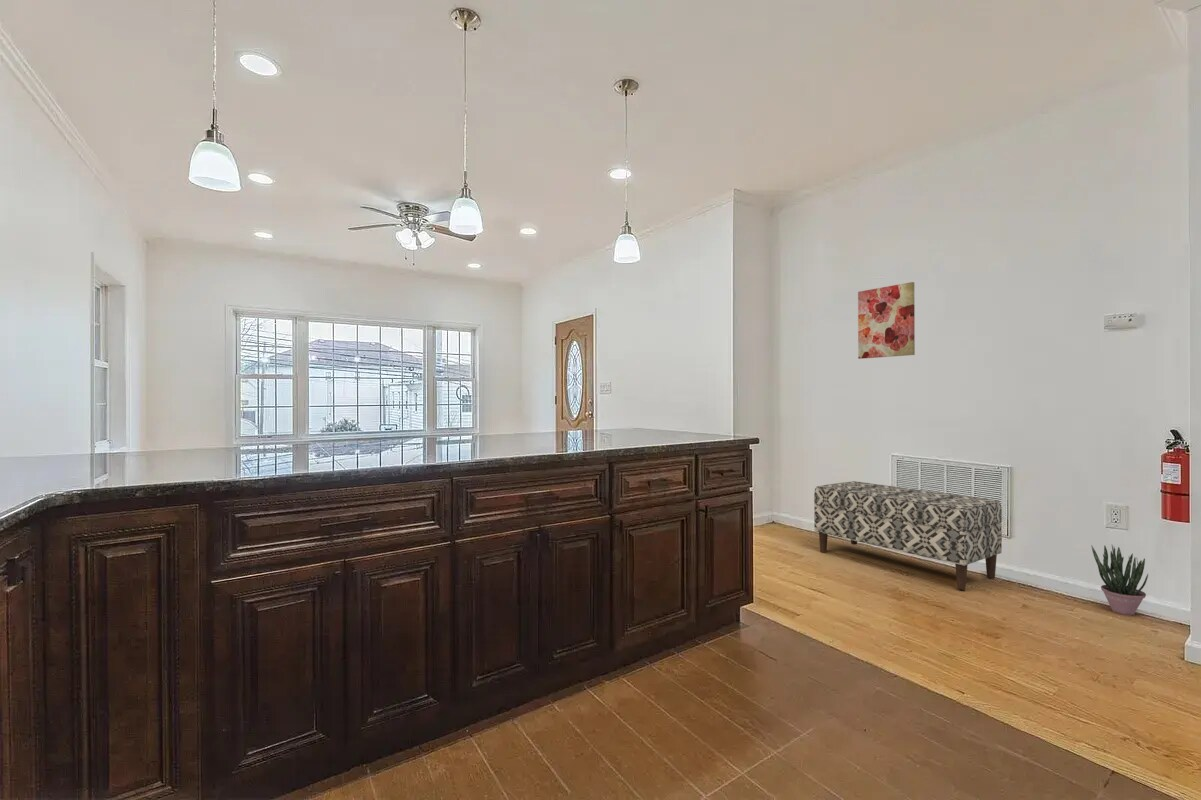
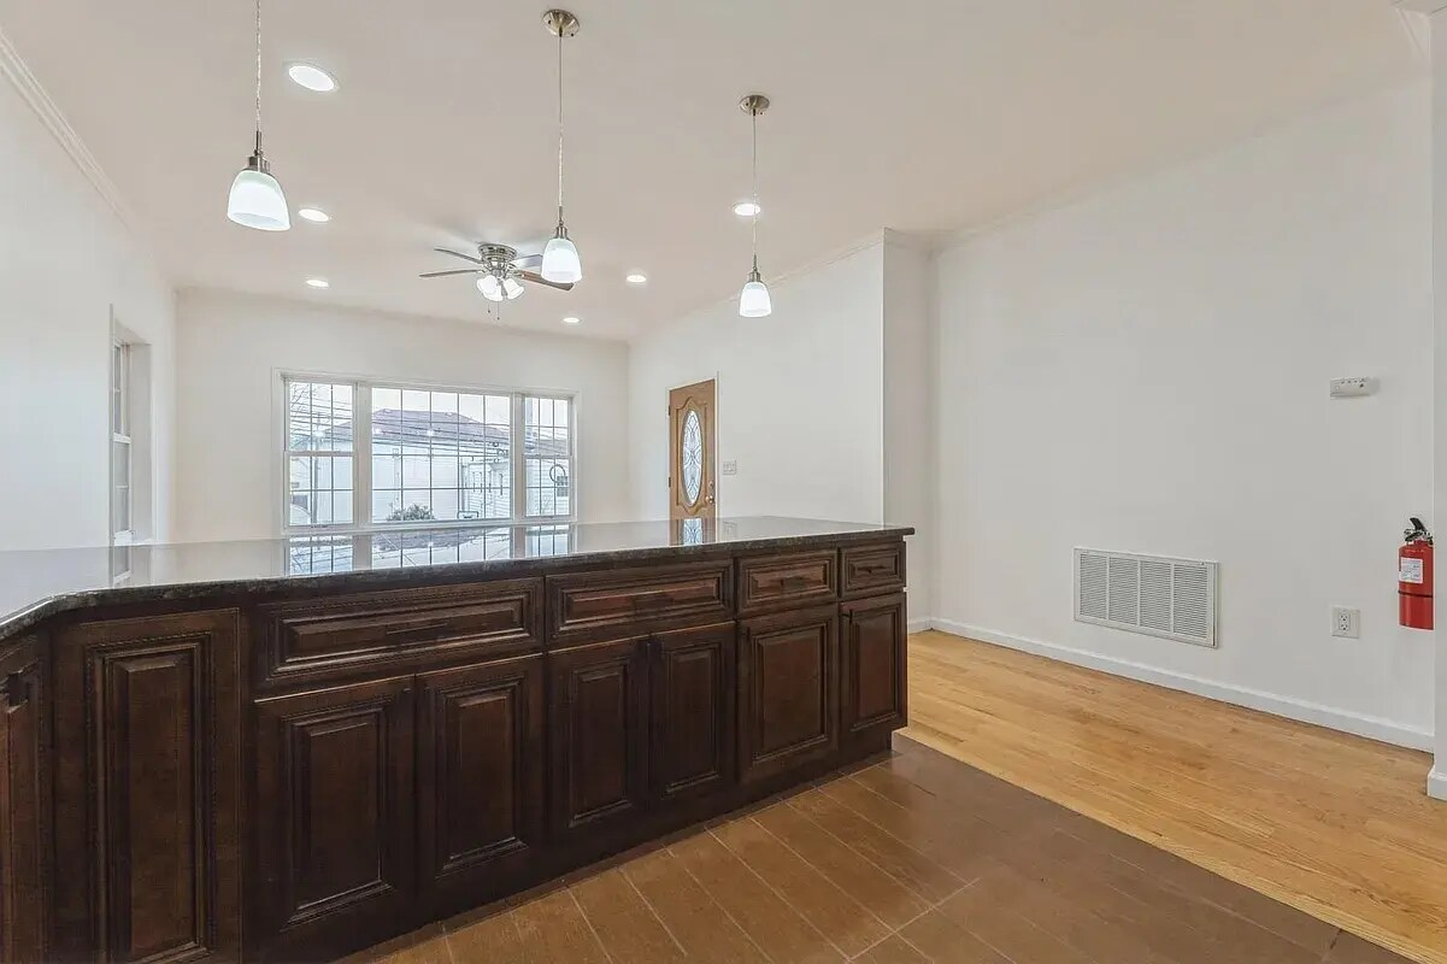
- bench (900, 528)
- wall art (885, 322)
- potted plant (1119, 579)
